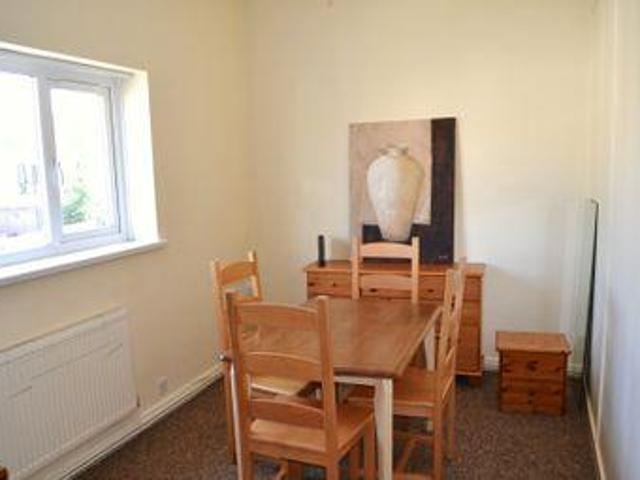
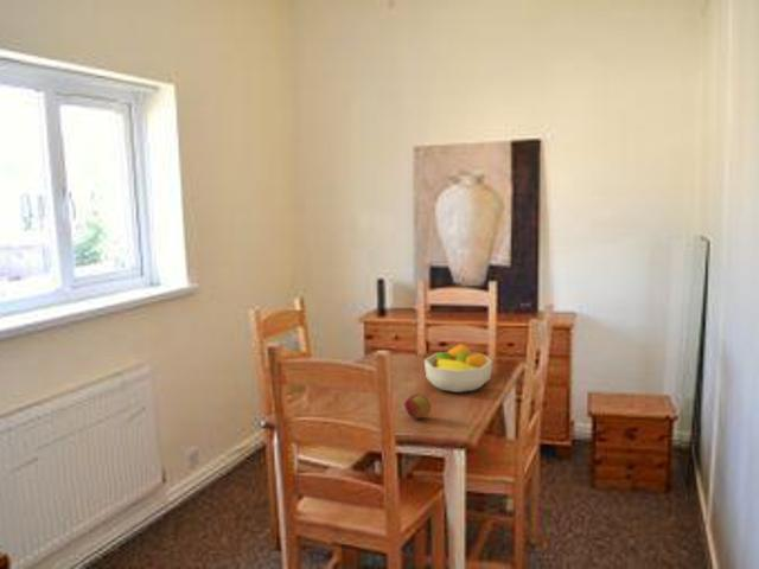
+ apple (417, 405)
+ fruit bowl (458, 366)
